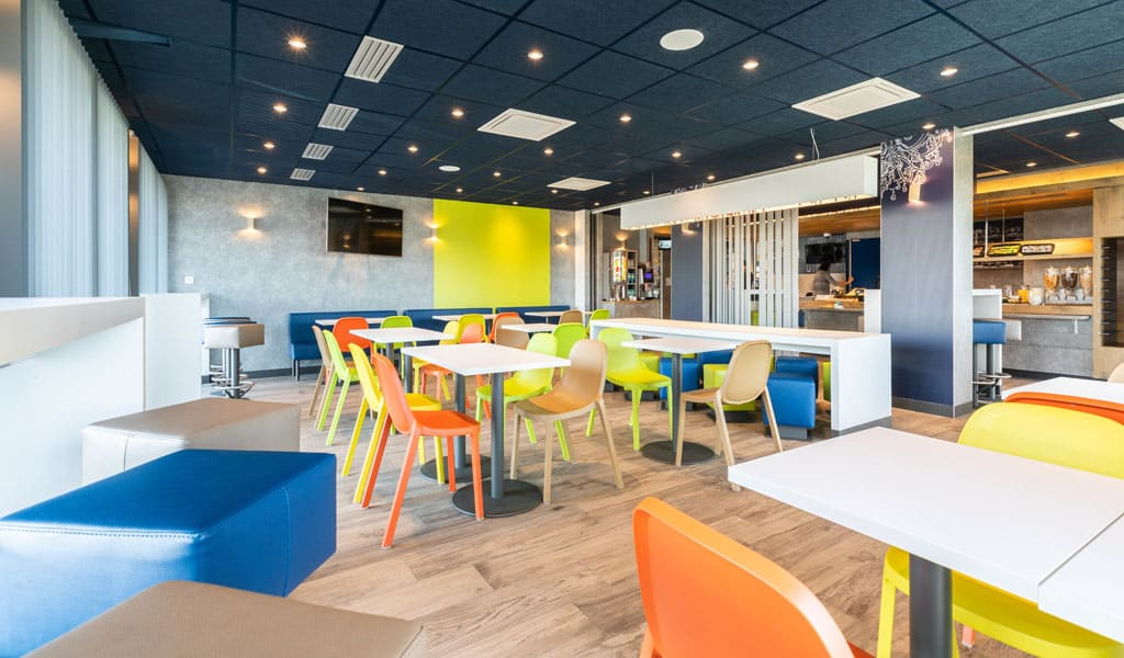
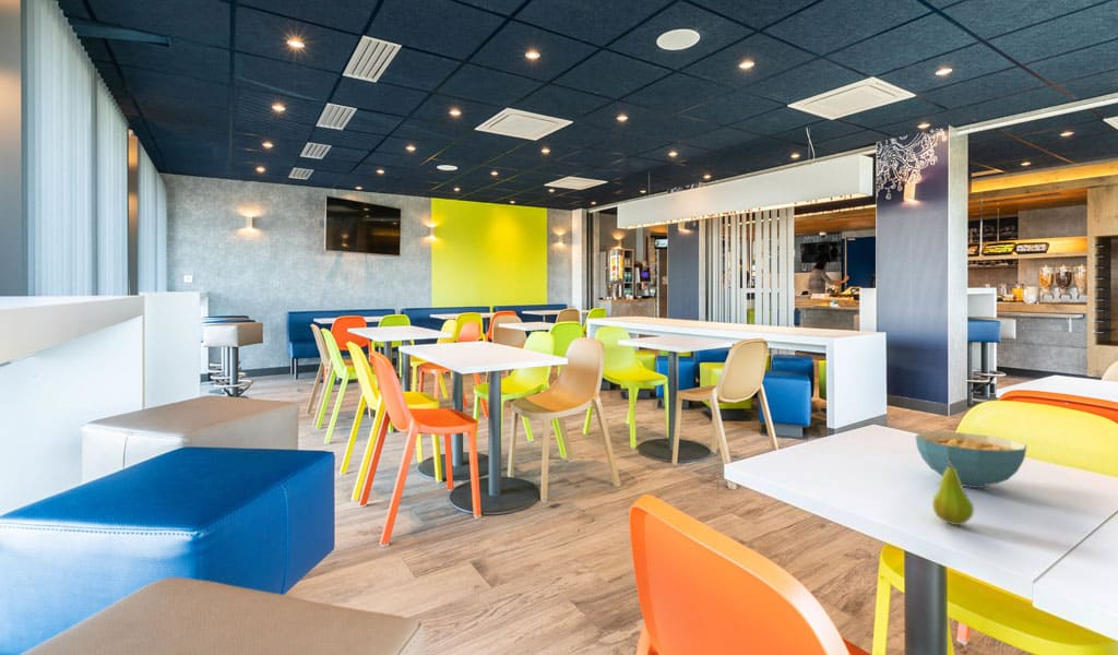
+ cereal bowl (968, 462)
+ fruit (952, 490)
